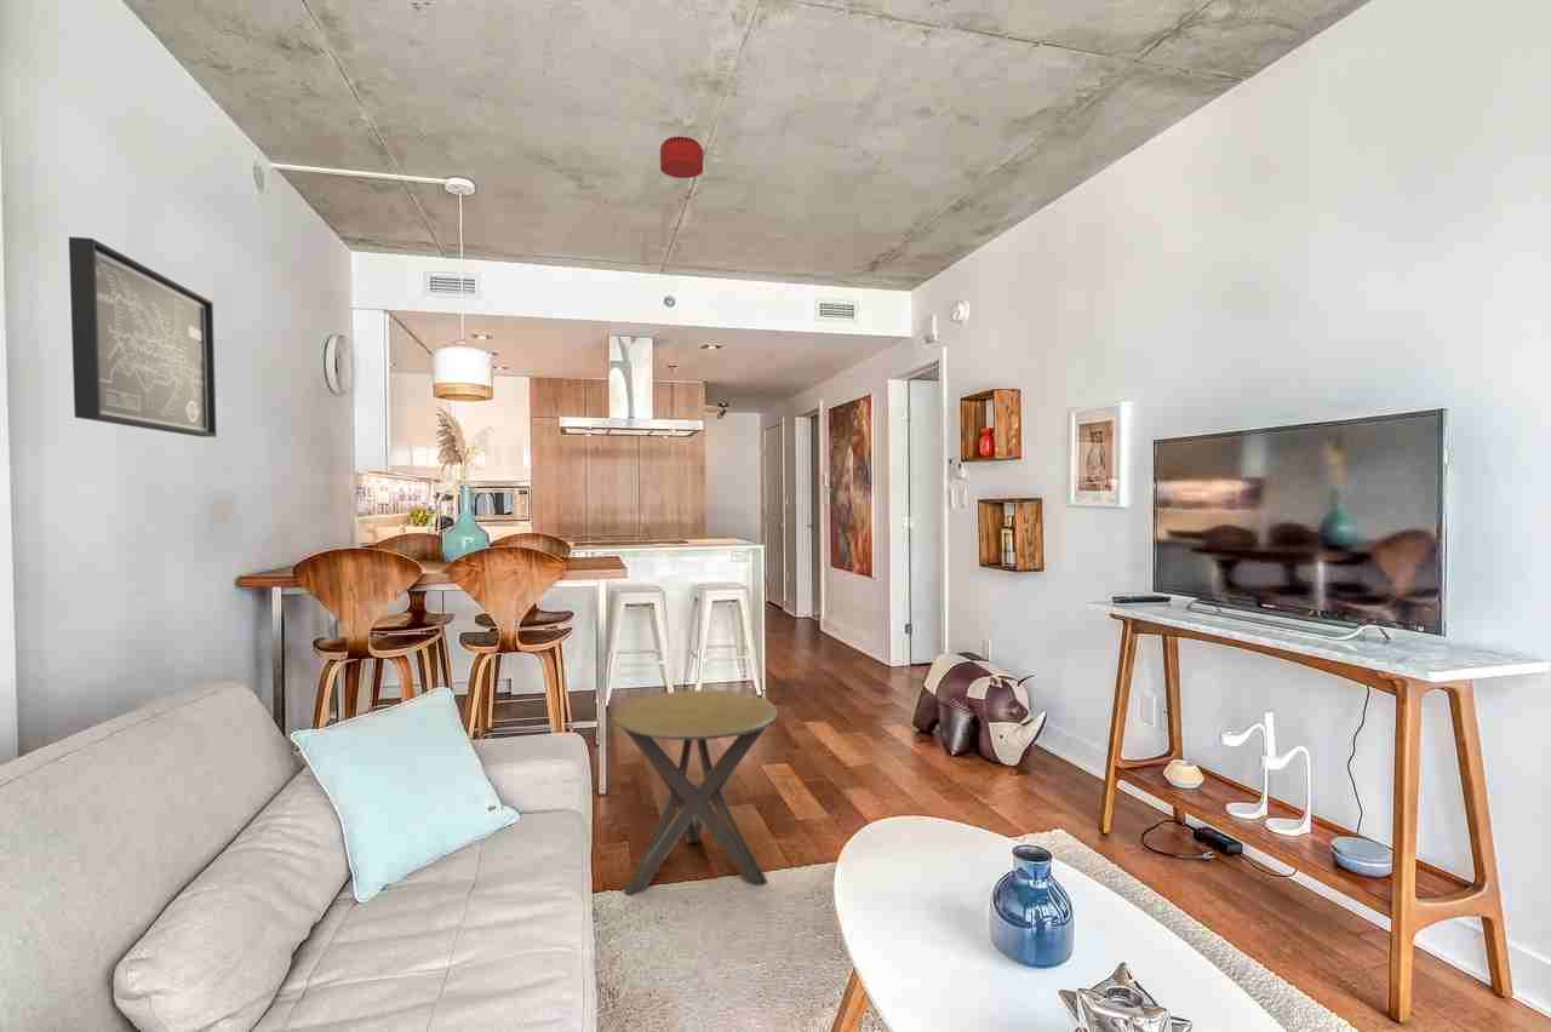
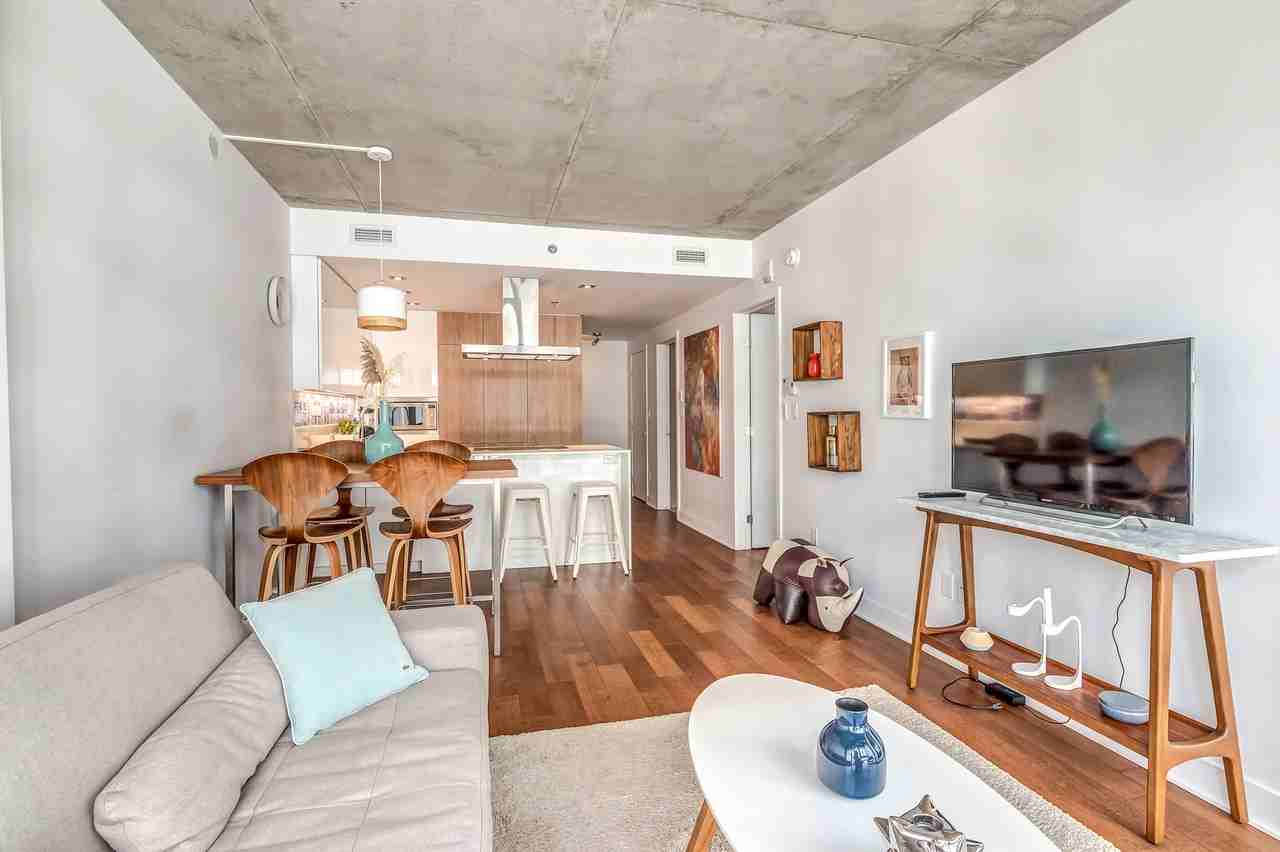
- side table (696, 790)
- smoke detector (681, 156)
- wall art (153, 351)
